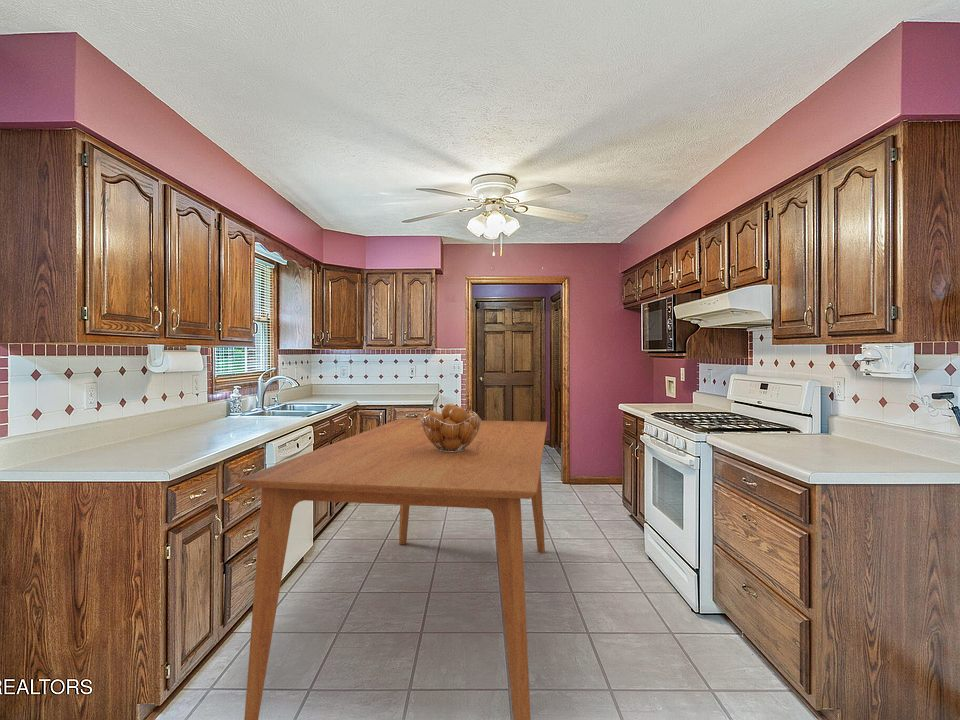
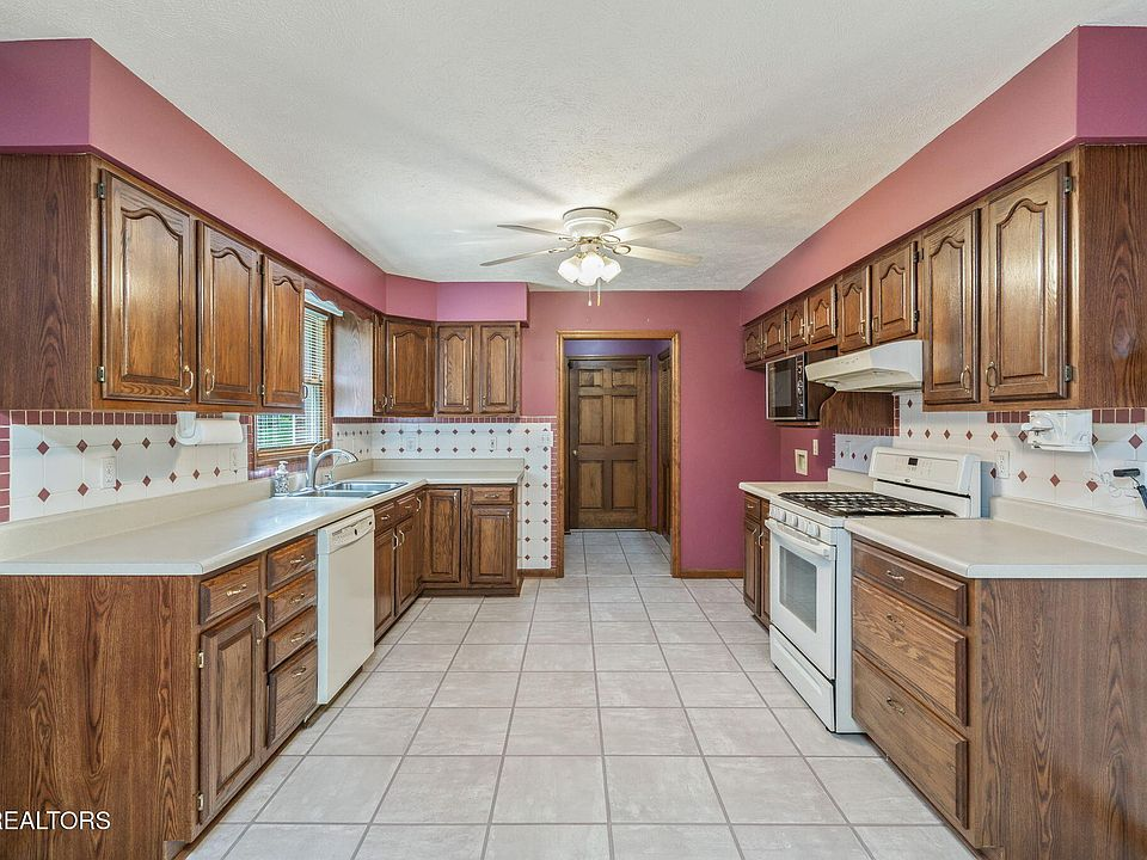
- dining table (441, 506)
- fruit basket (451, 427)
